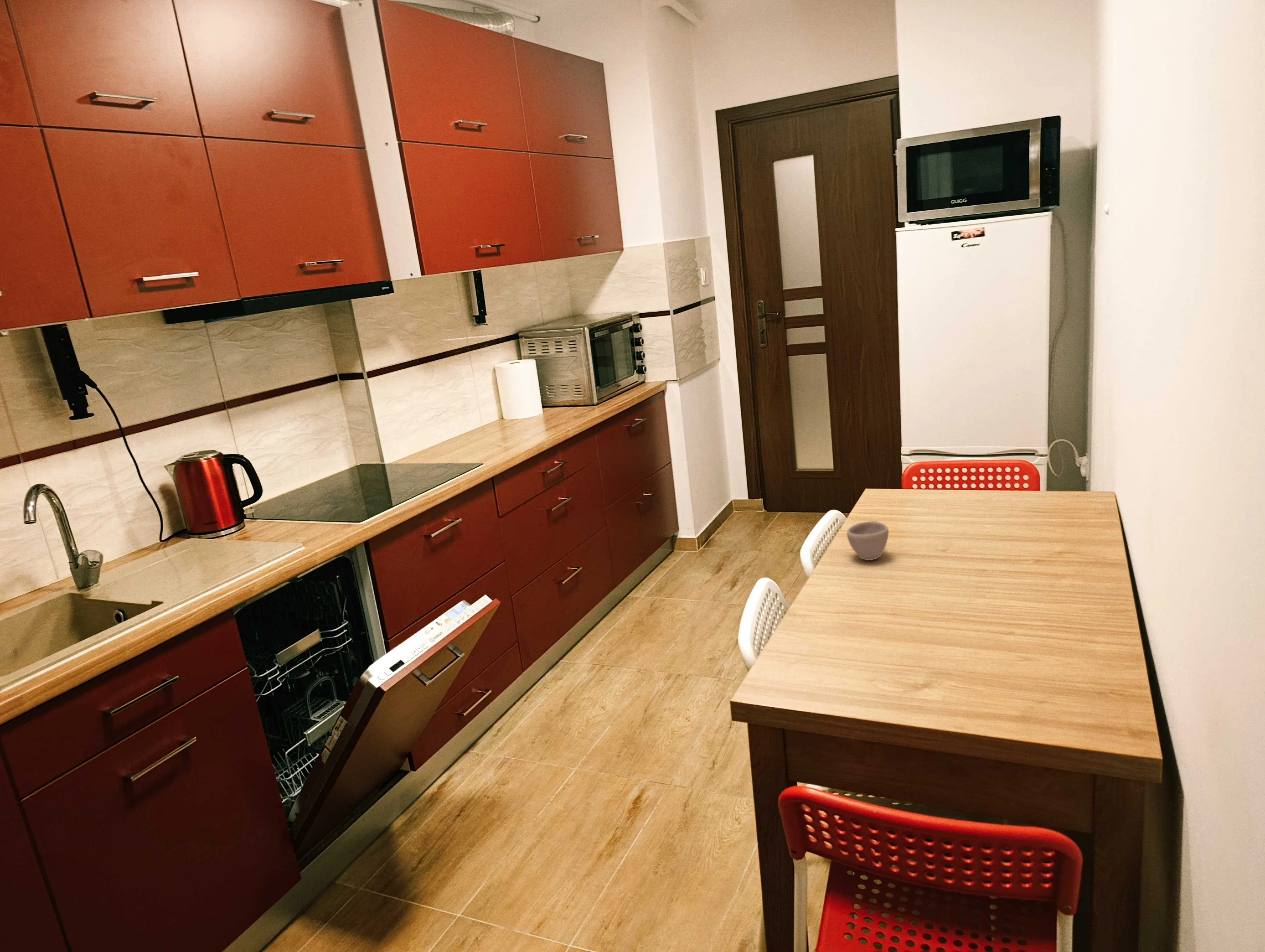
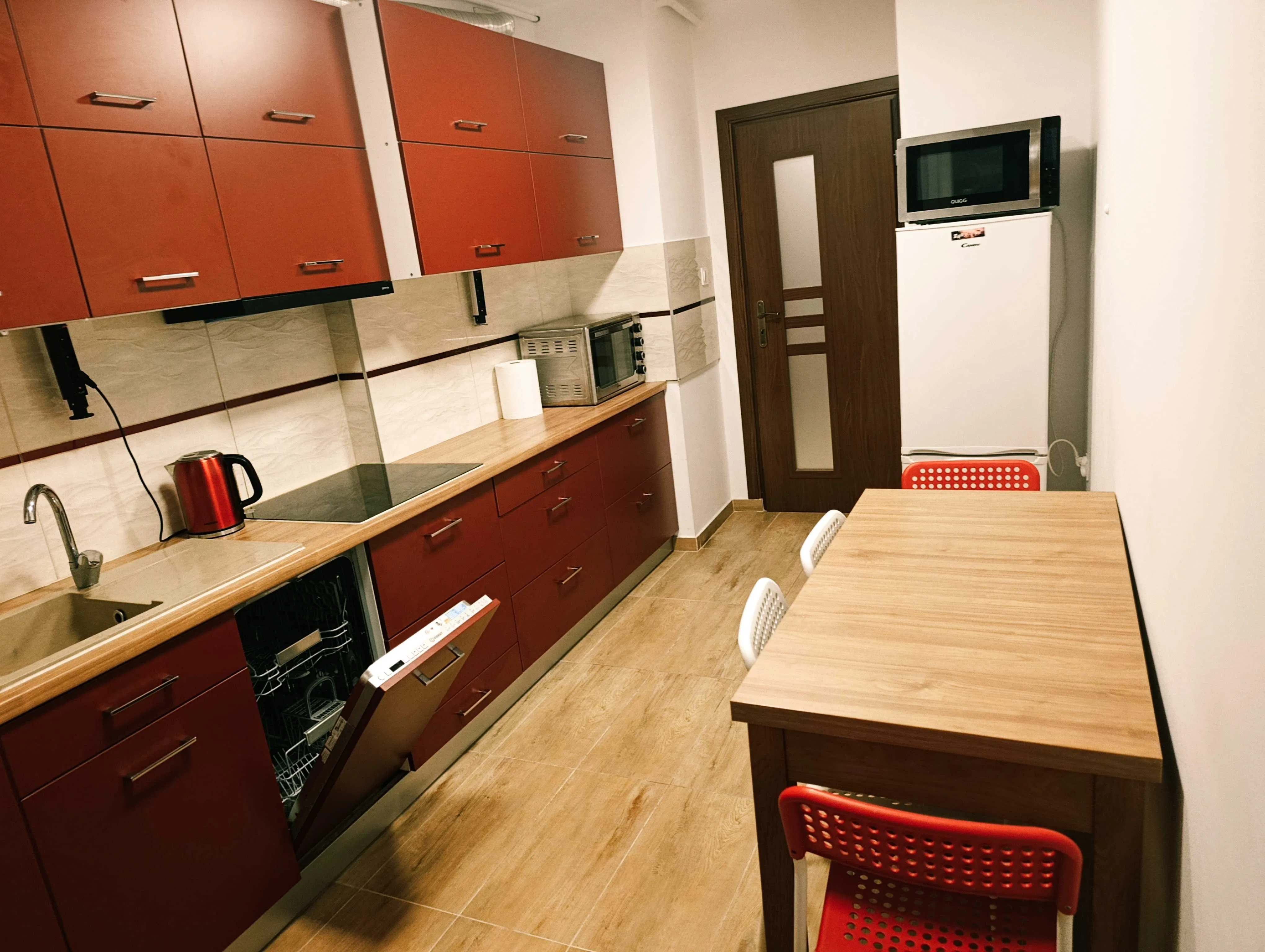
- cup (869, 540)
